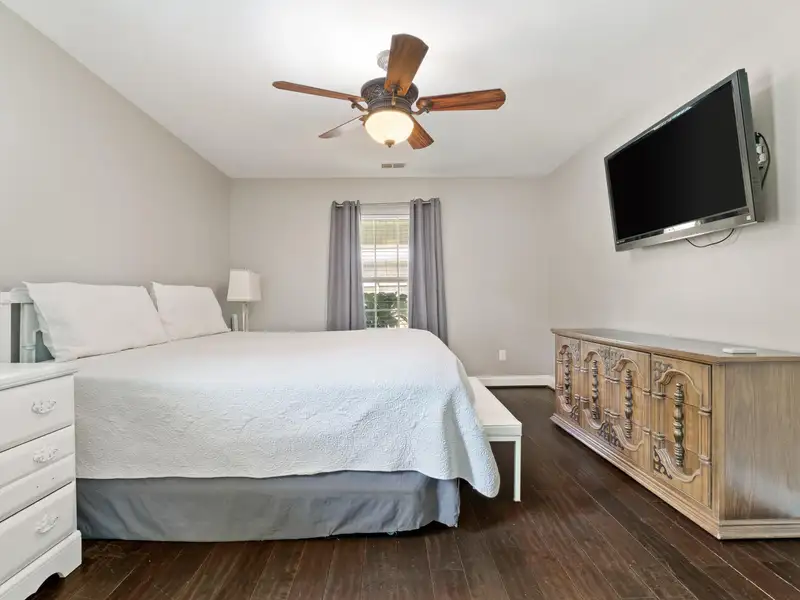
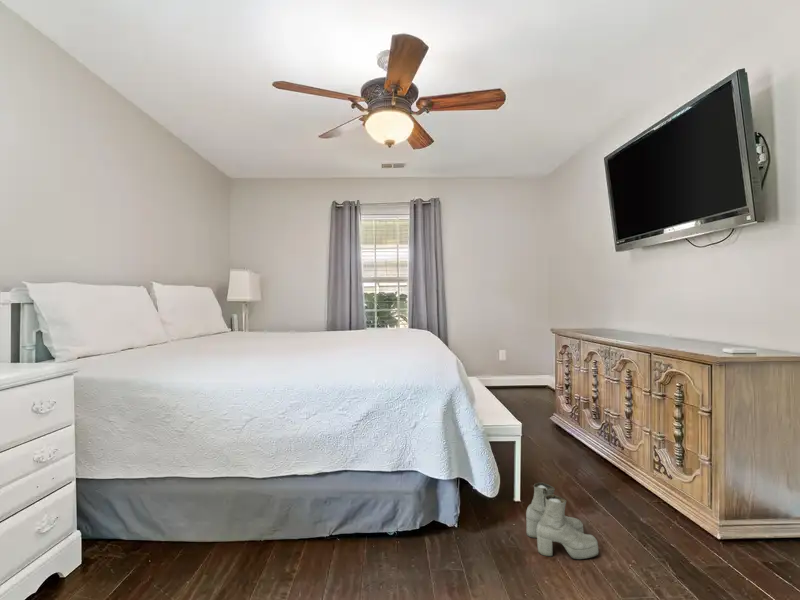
+ boots (560, 517)
